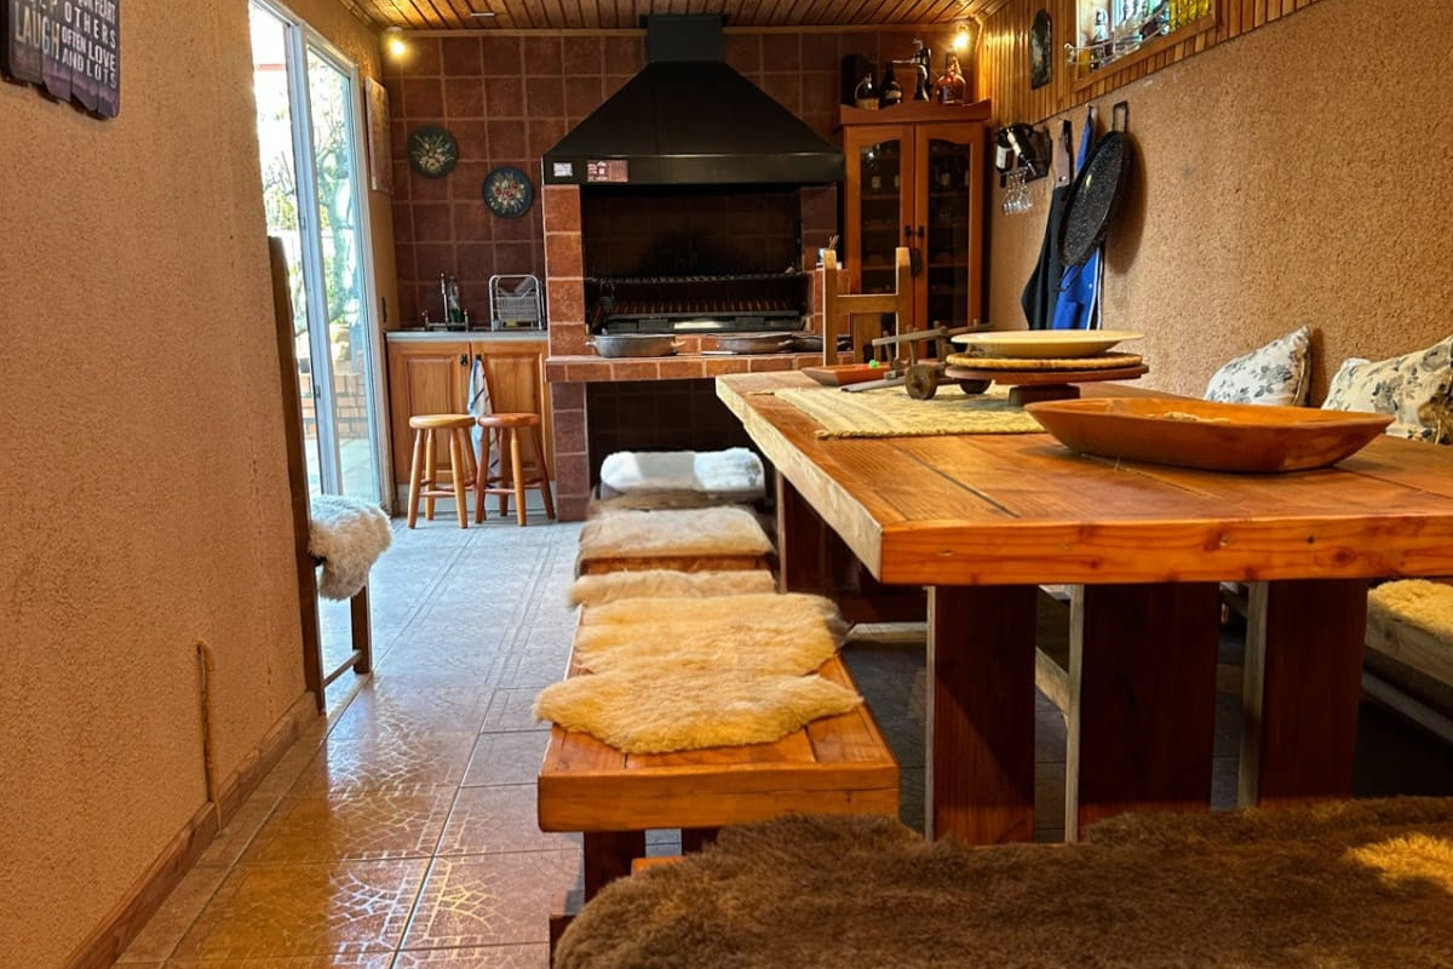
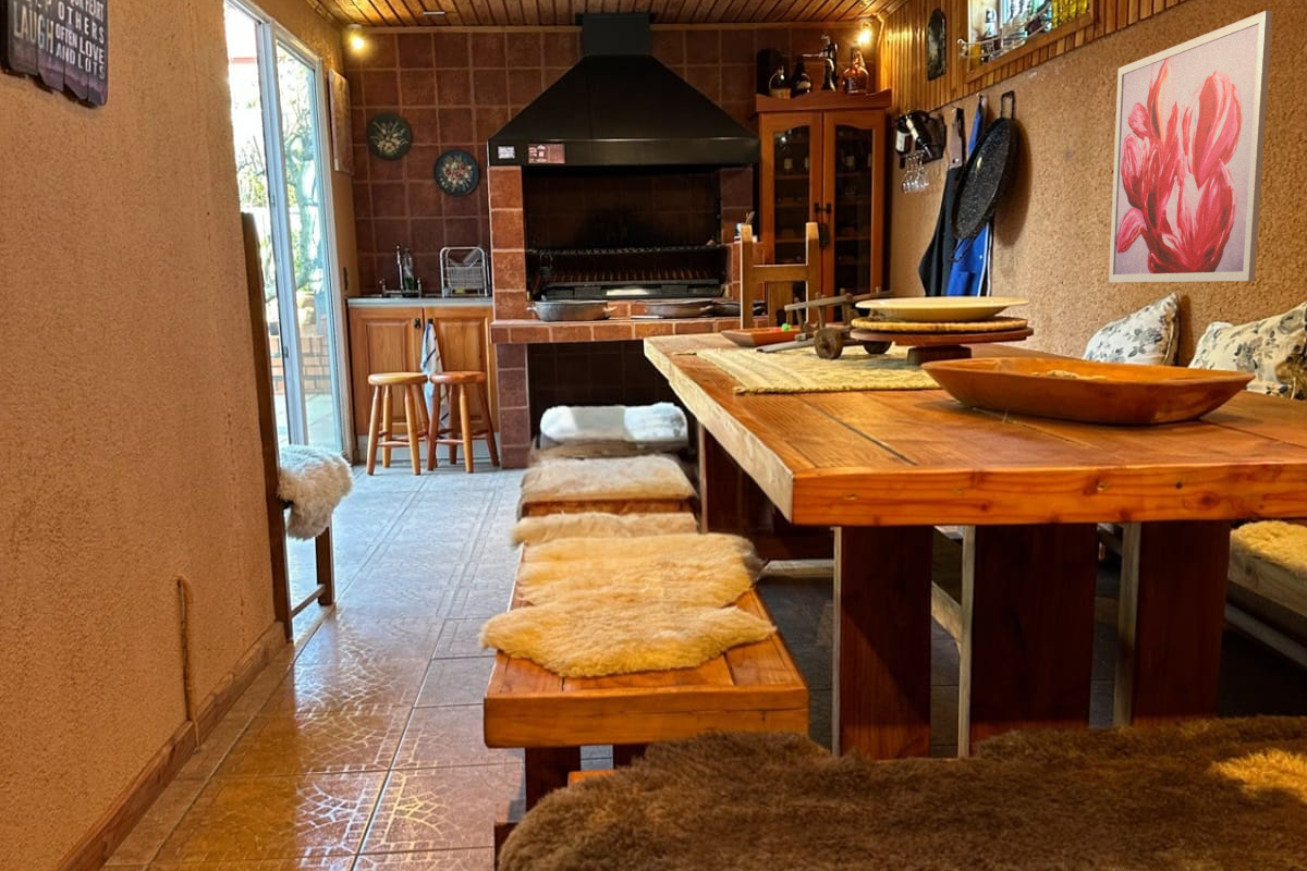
+ wall art (1180, 163)
